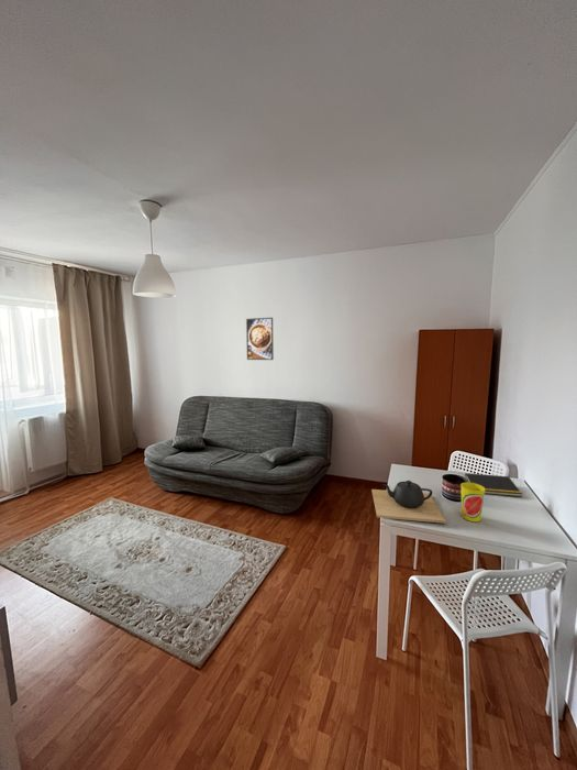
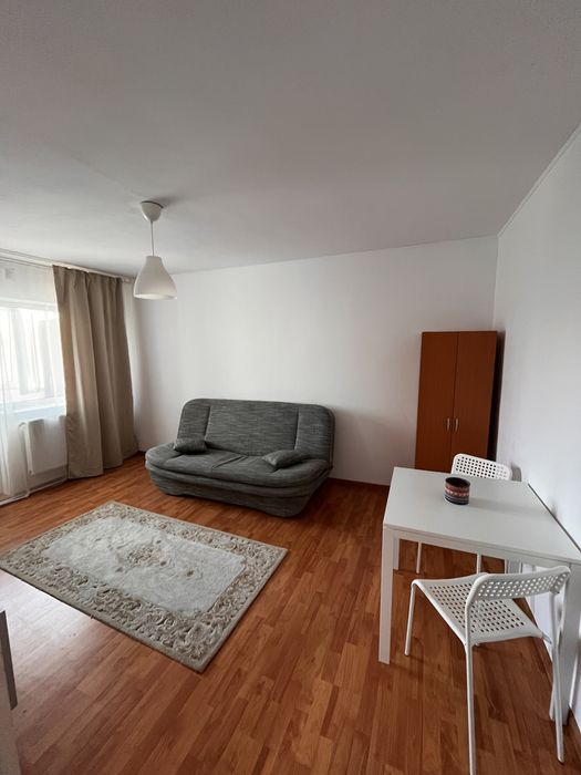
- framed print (259, 339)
- teapot (404, 493)
- notepad (491, 484)
- cup (471, 502)
